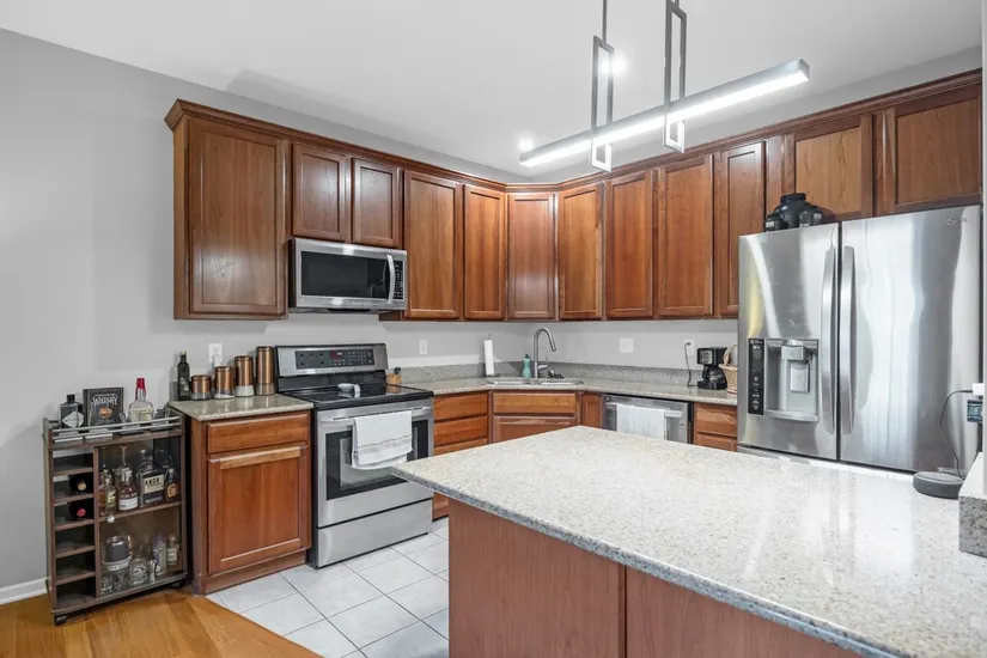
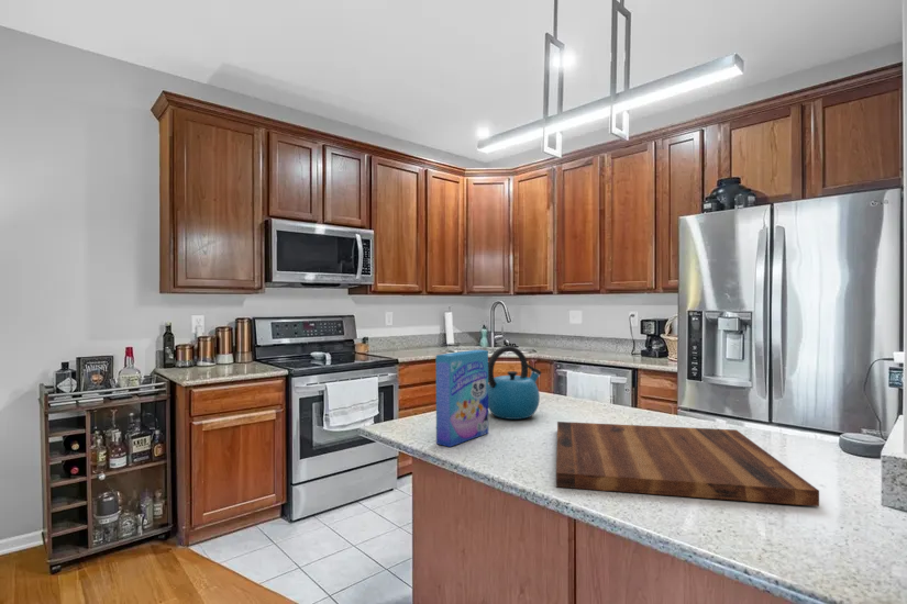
+ cereal box (463, 394)
+ kettle (515, 380)
+ cutting board (659, 454)
